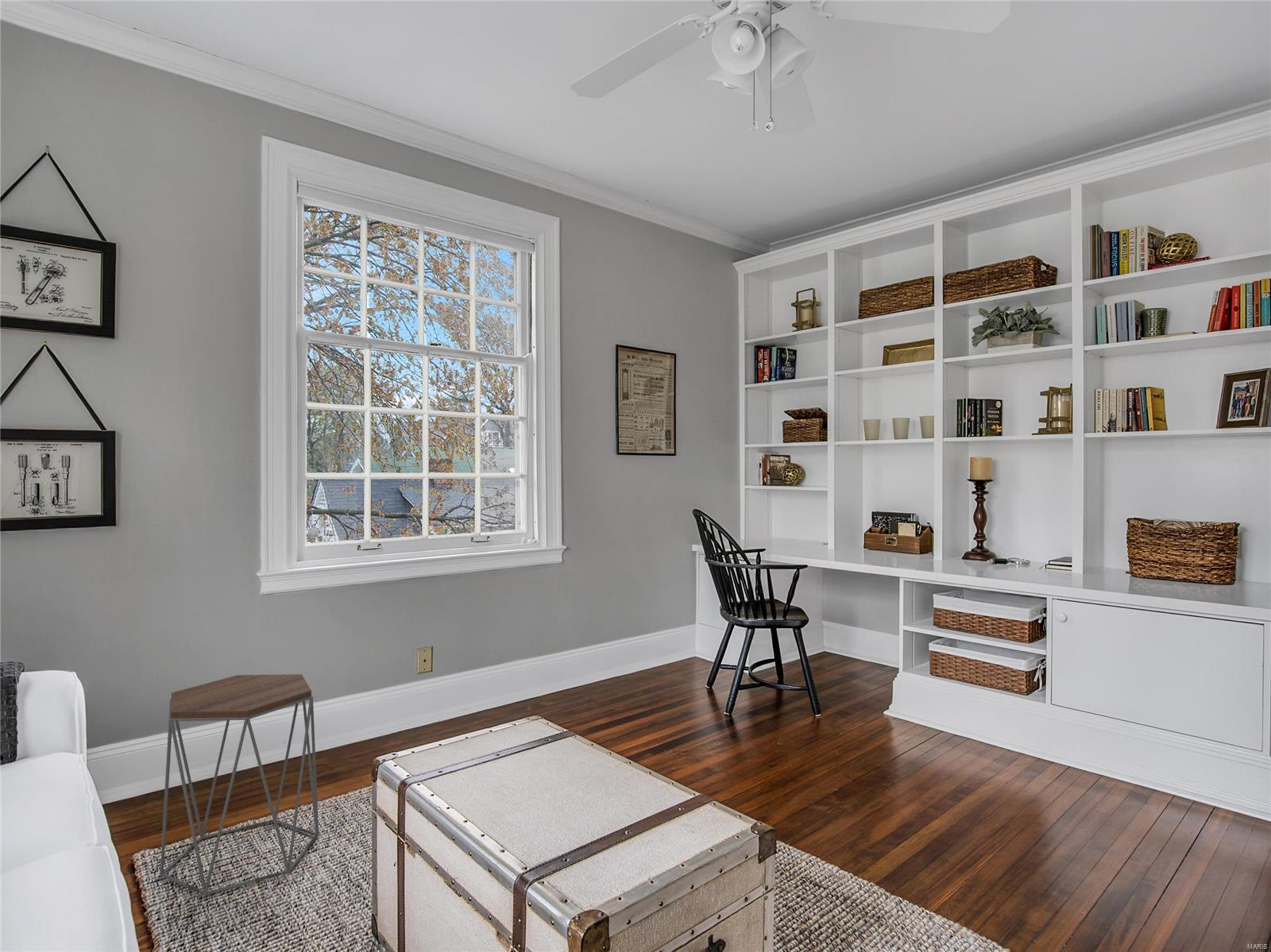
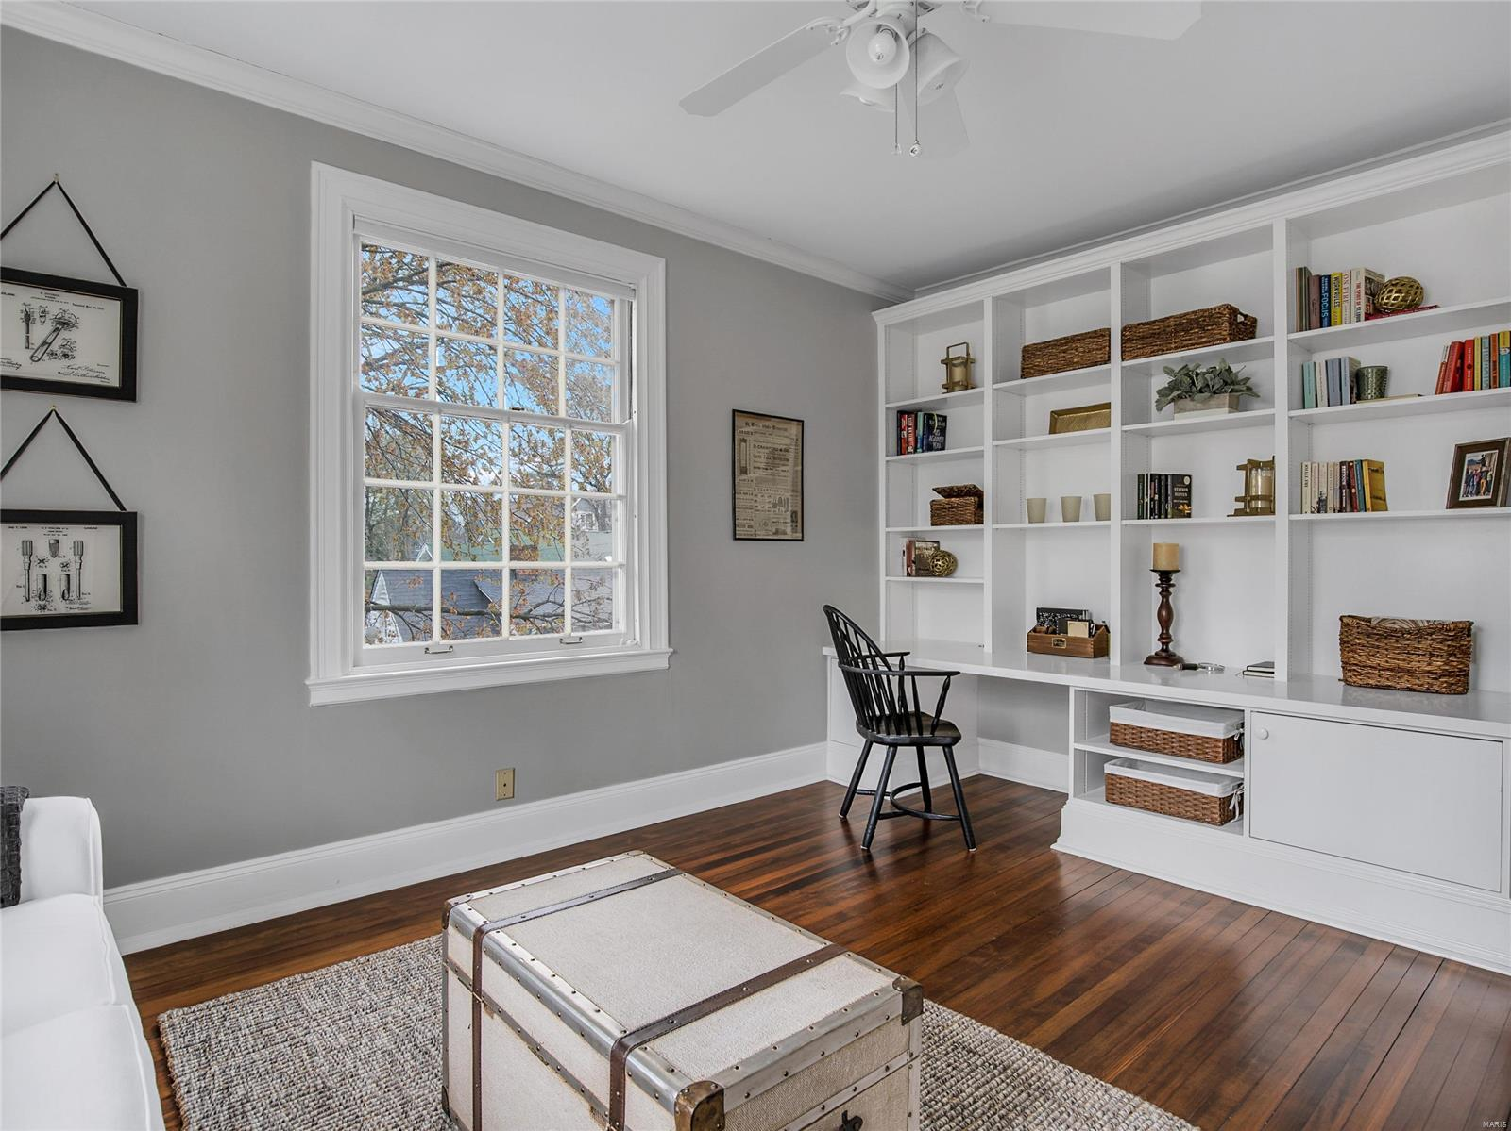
- side table (235, 773)
